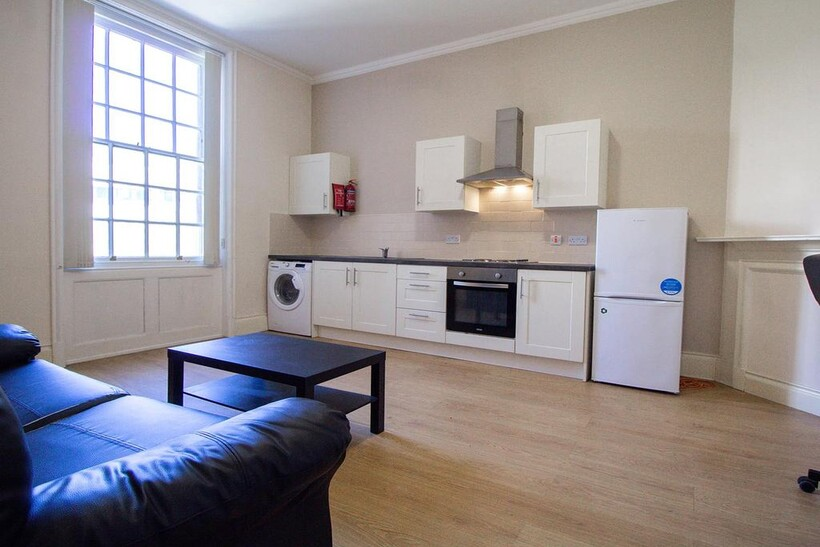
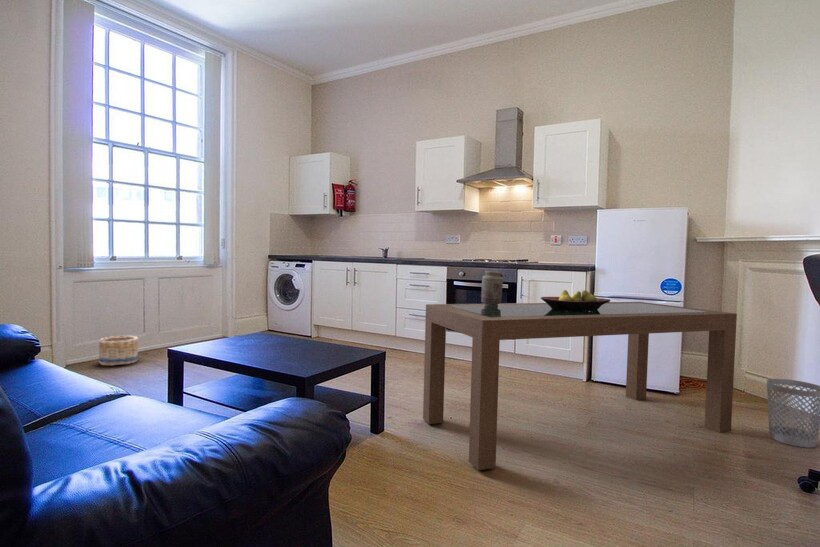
+ wastebasket (793, 412)
+ vase (492, 288)
+ basket (118, 350)
+ fruit bowl (574, 299)
+ dining table (576, 336)
